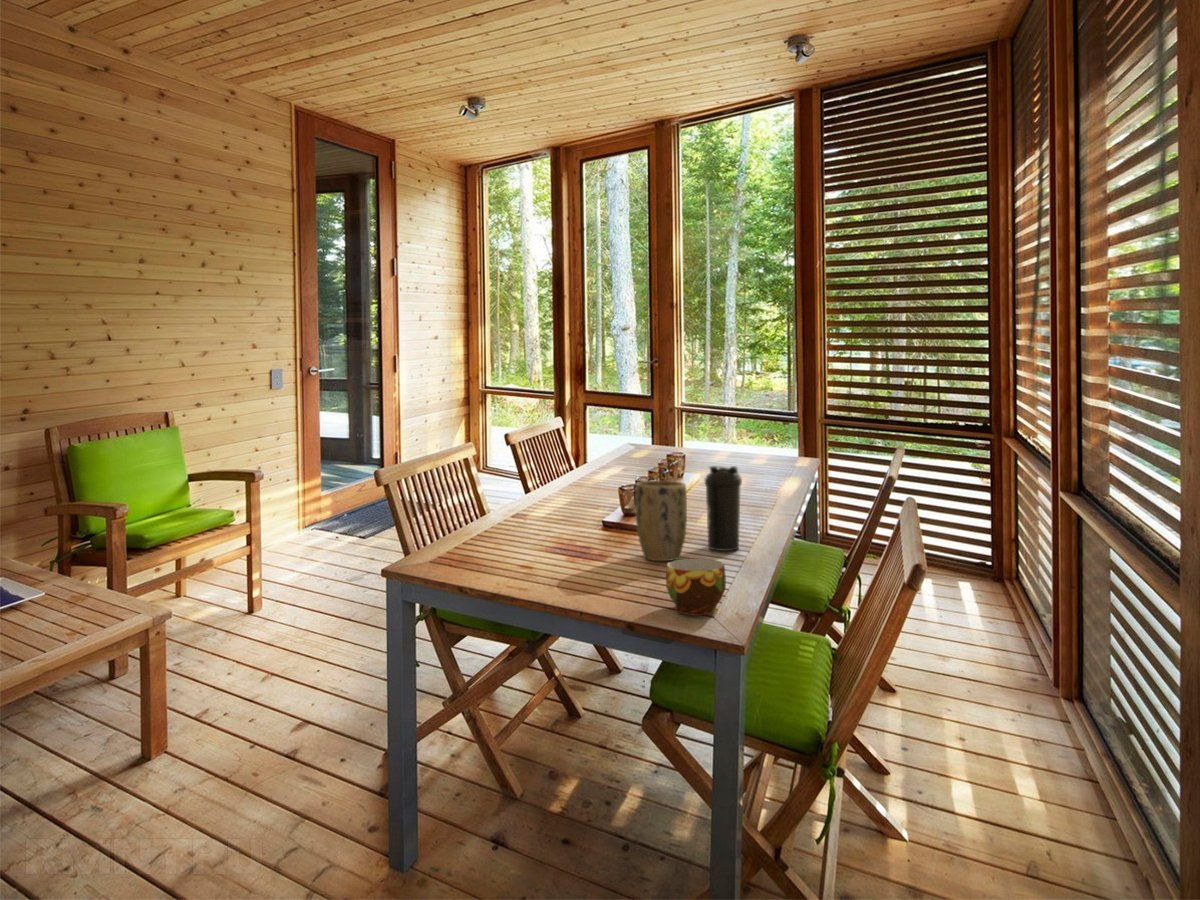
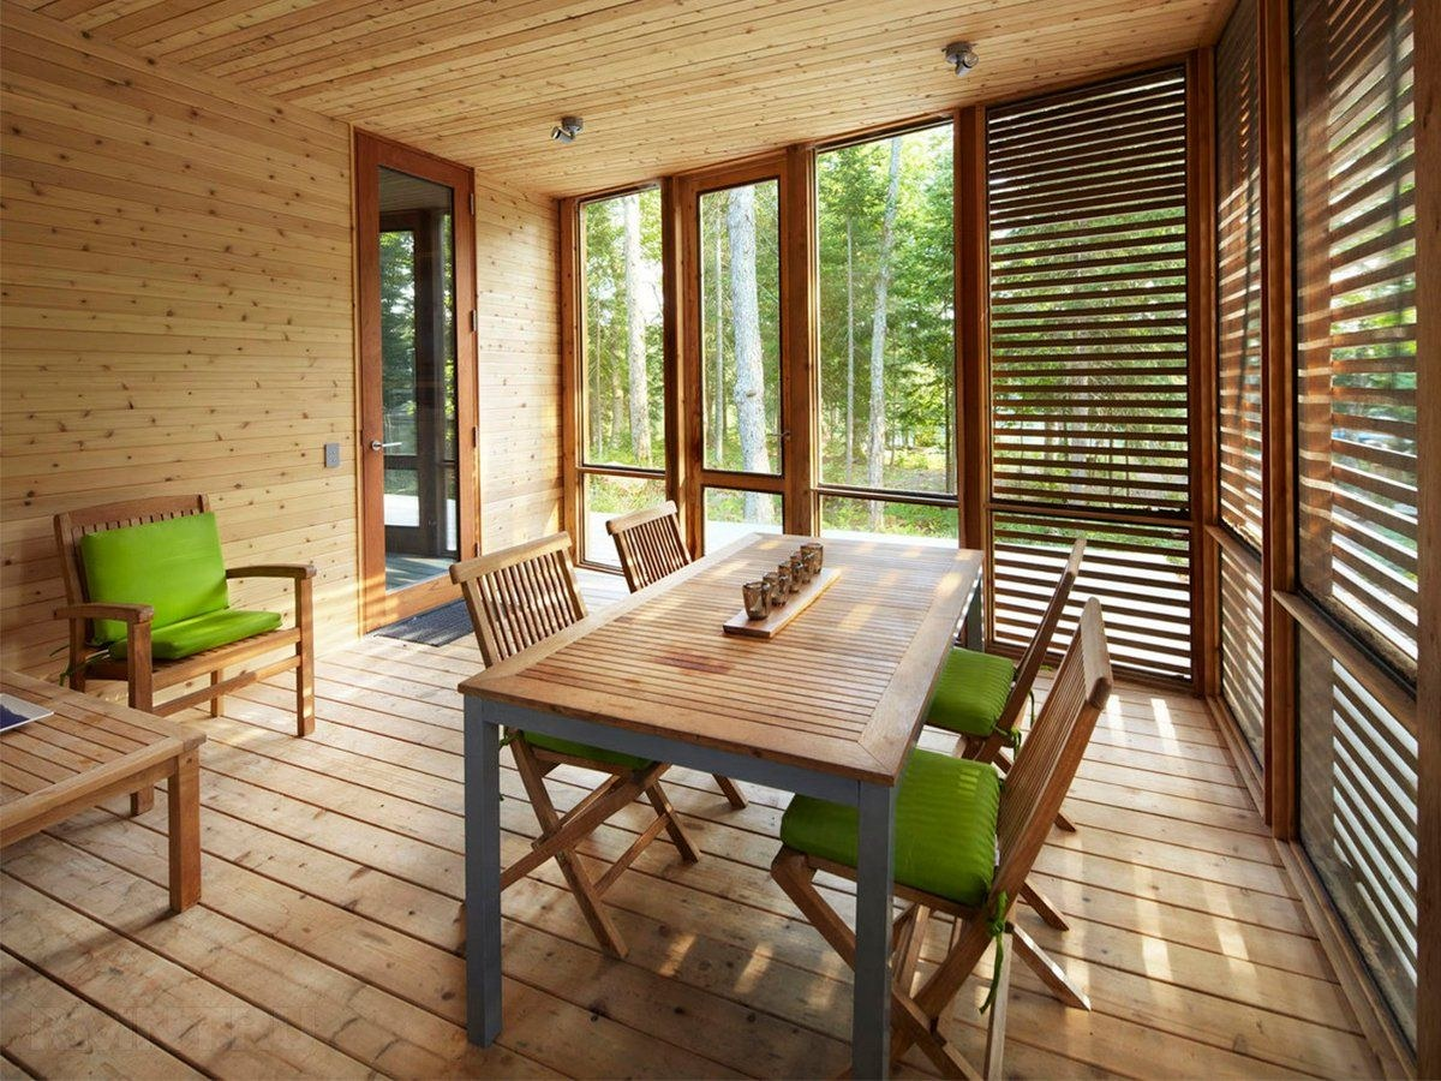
- water bottle (723, 507)
- plant pot (661, 520)
- cup (696, 586)
